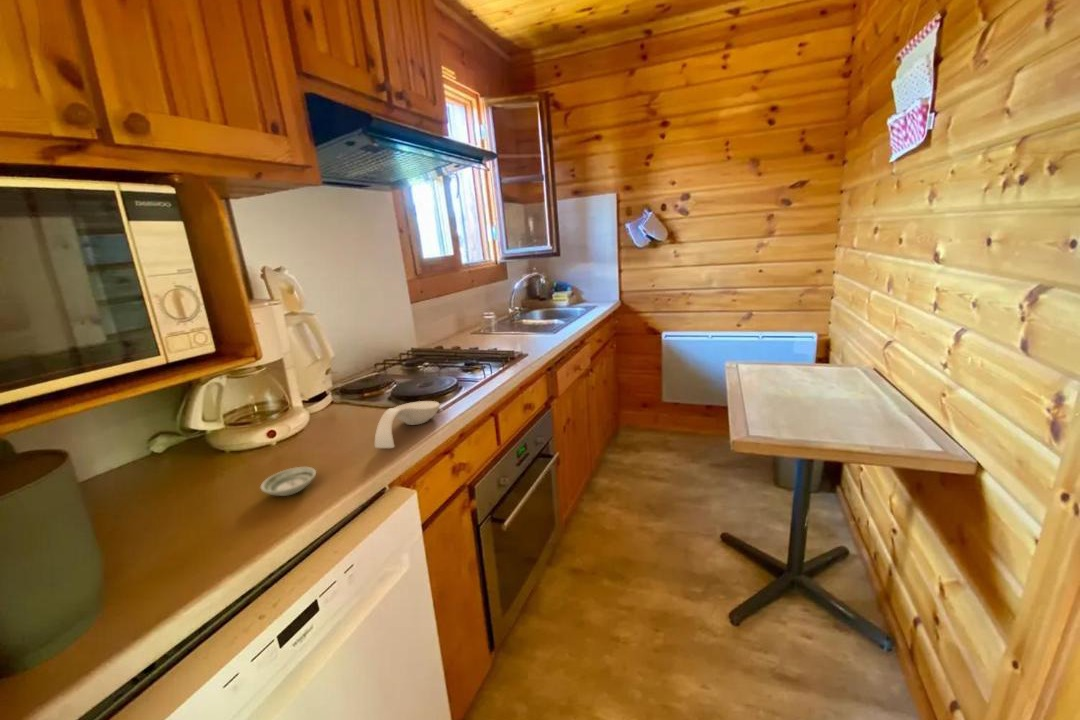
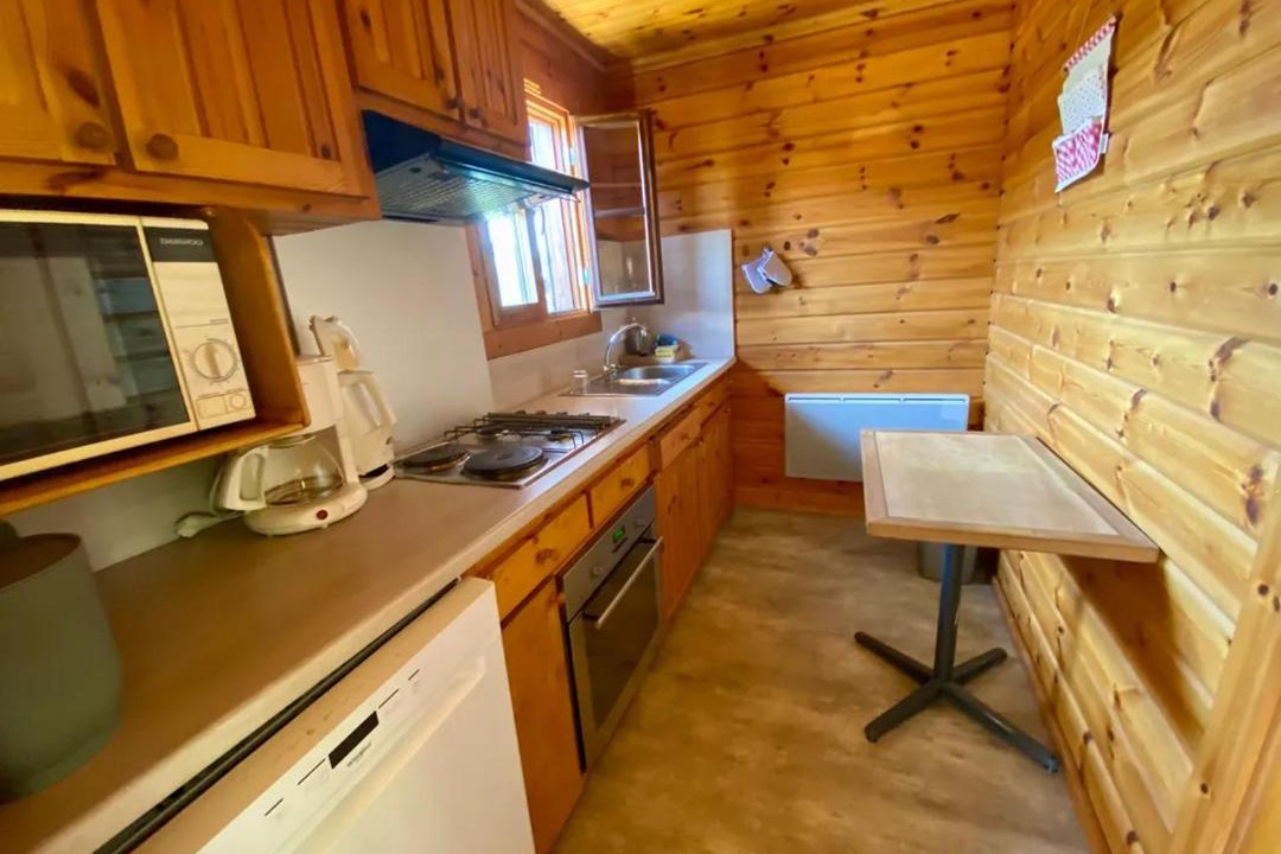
- saucer (289, 483)
- spoon rest (406, 415)
